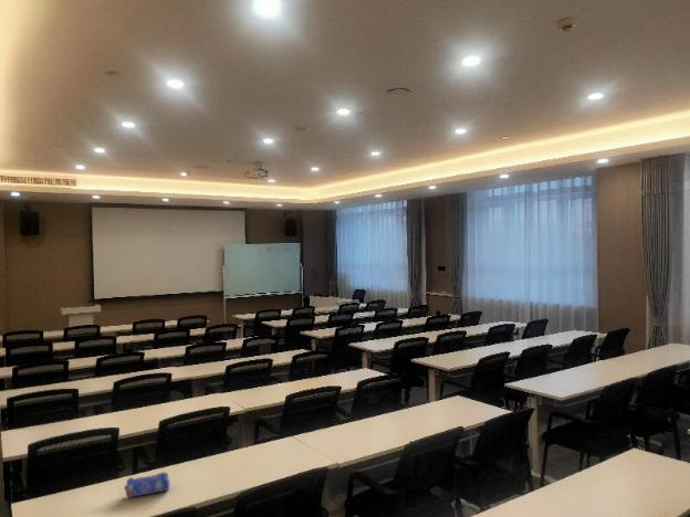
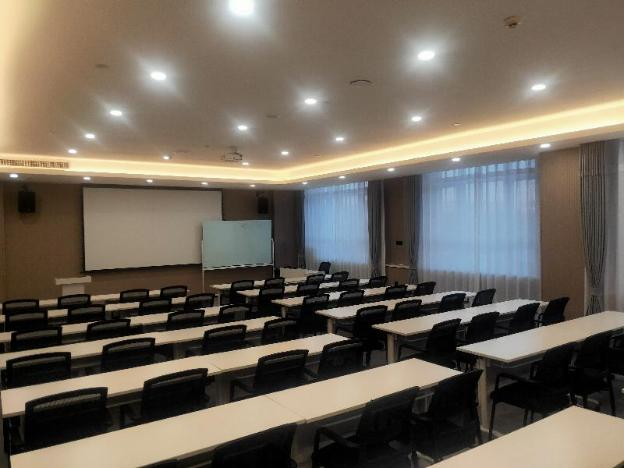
- pencil case (147, 484)
